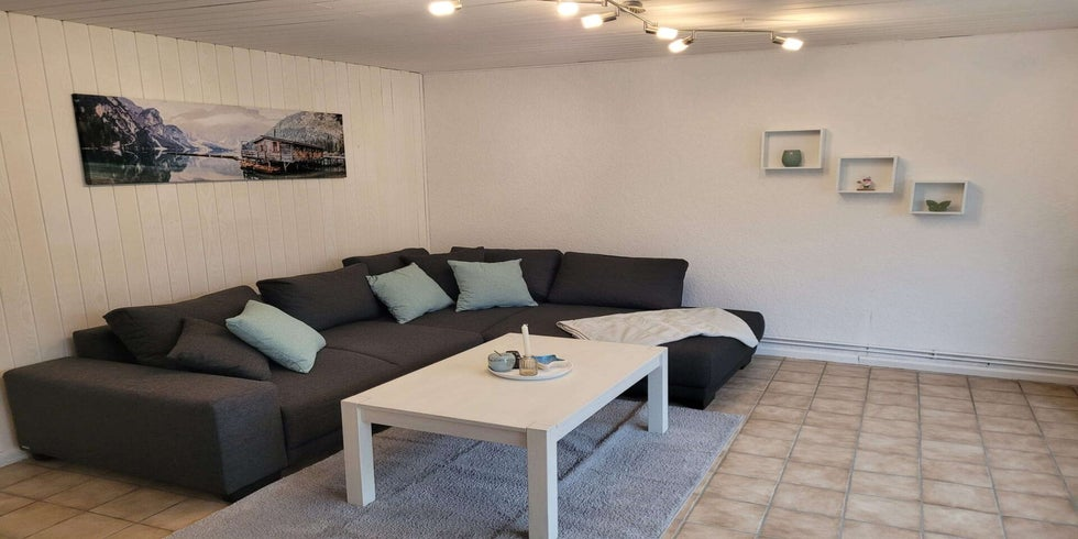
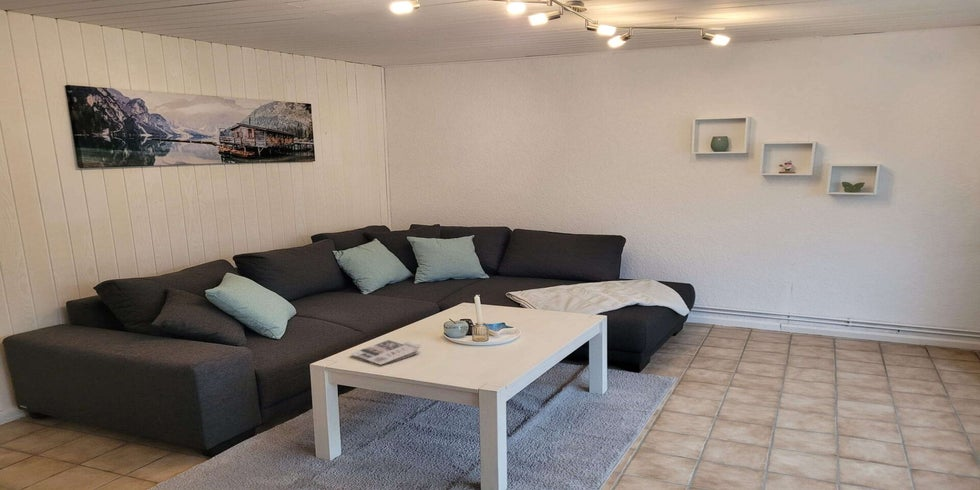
+ magazine (391, 350)
